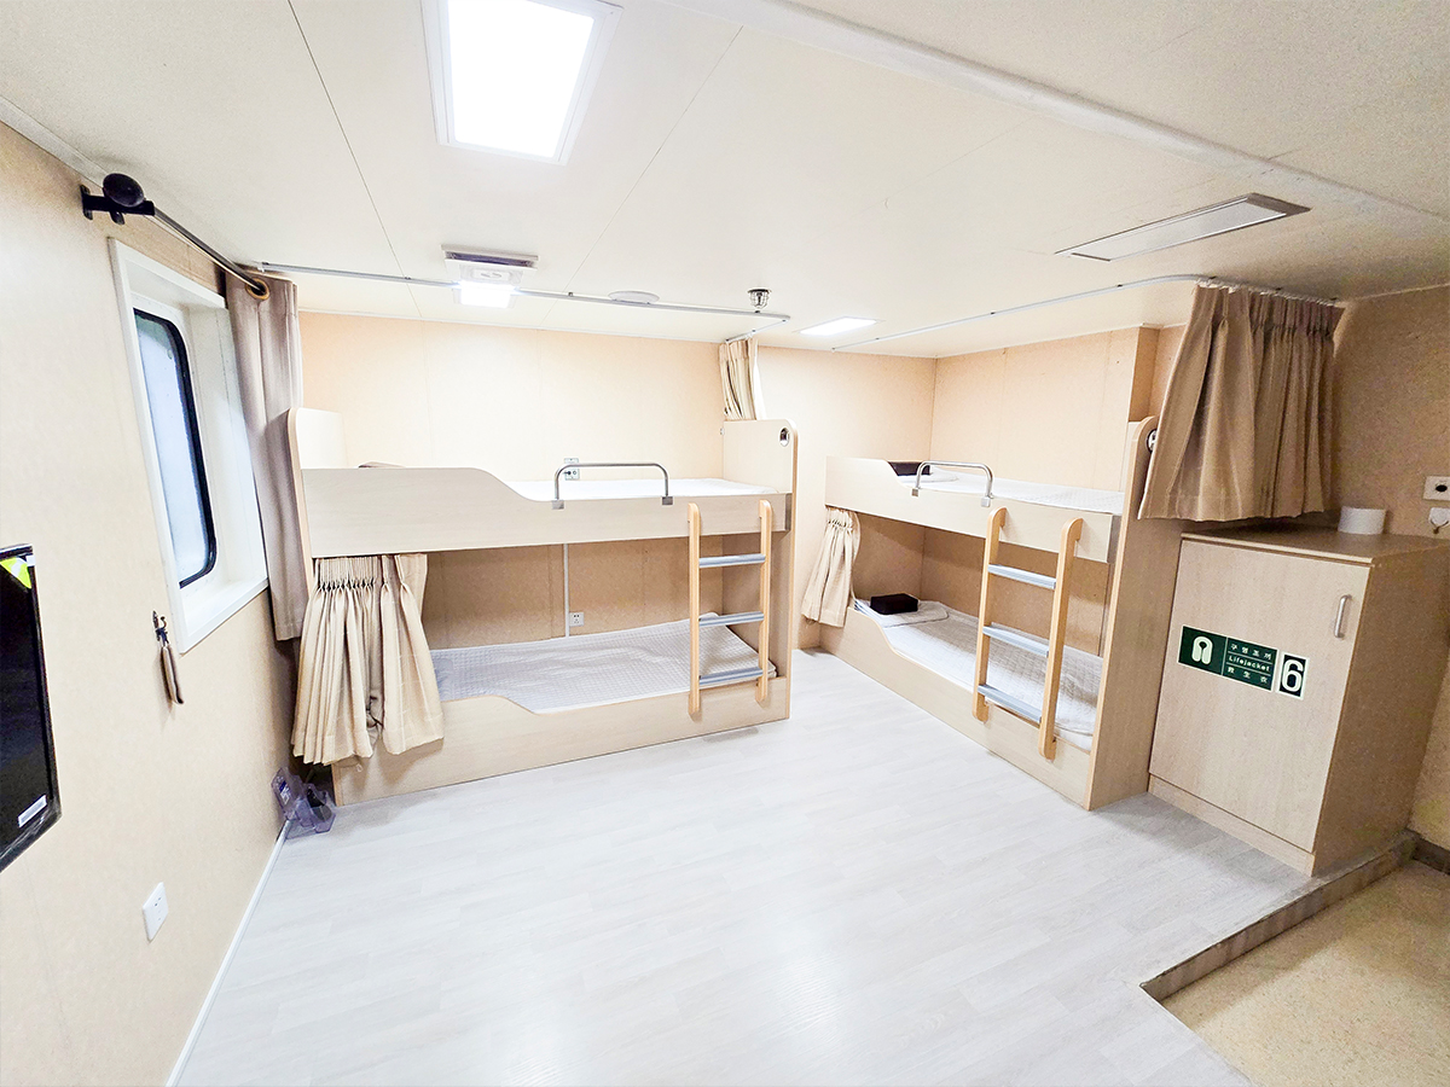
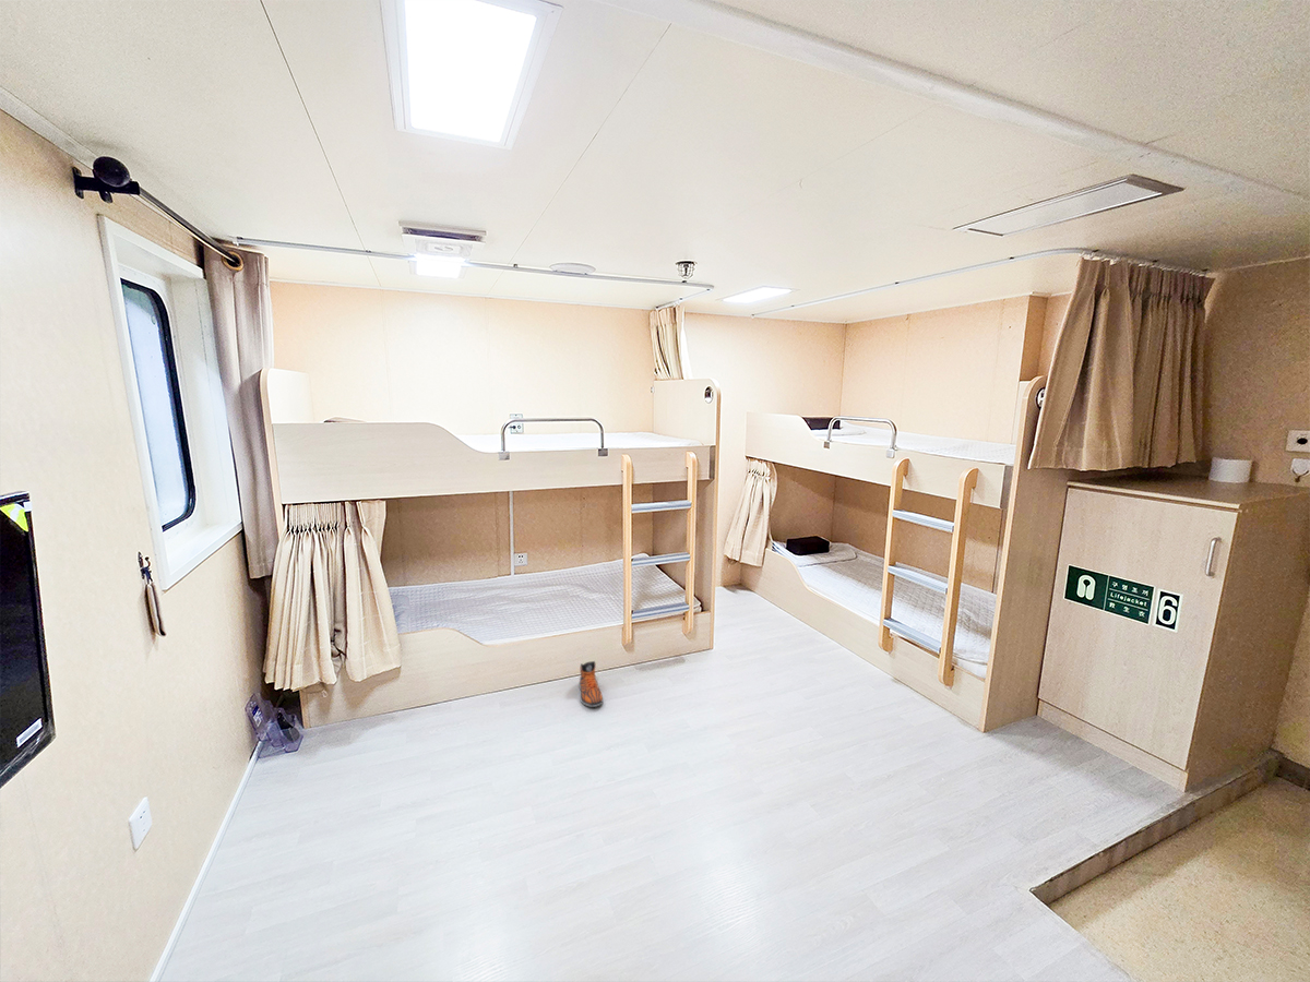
+ sneaker (588, 681)
